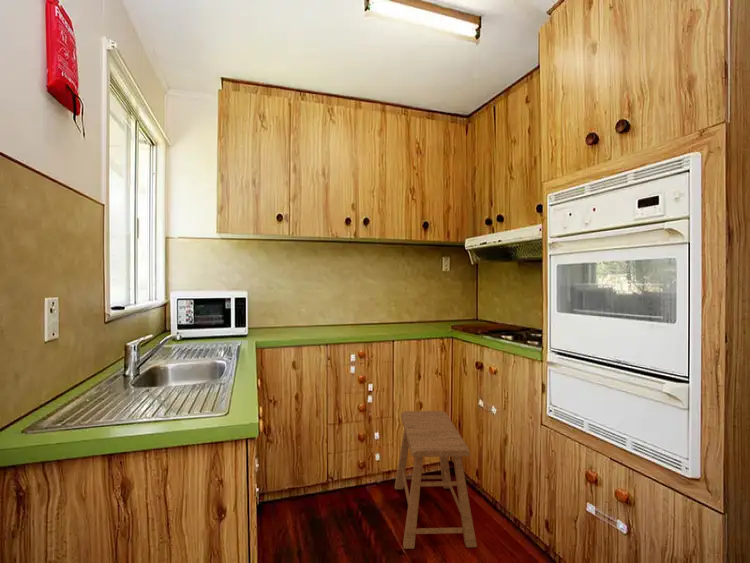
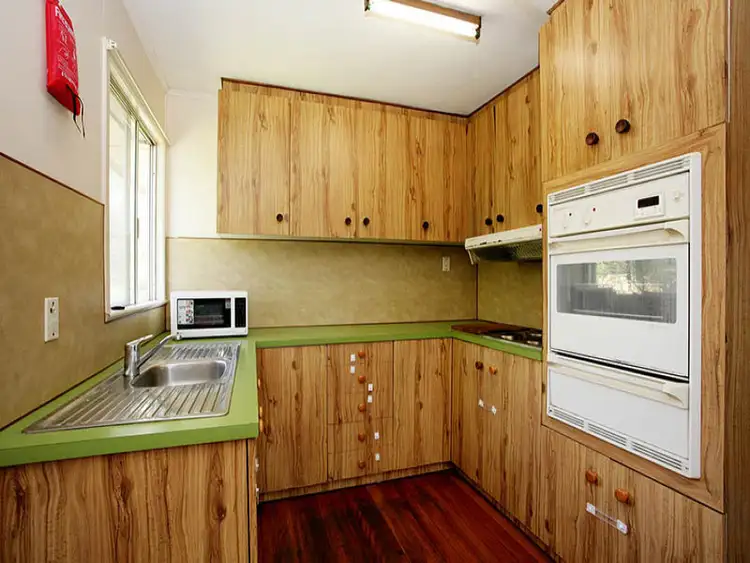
- stool (430, 476)
